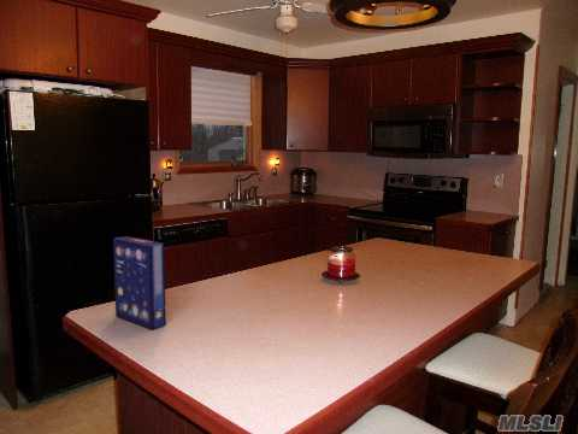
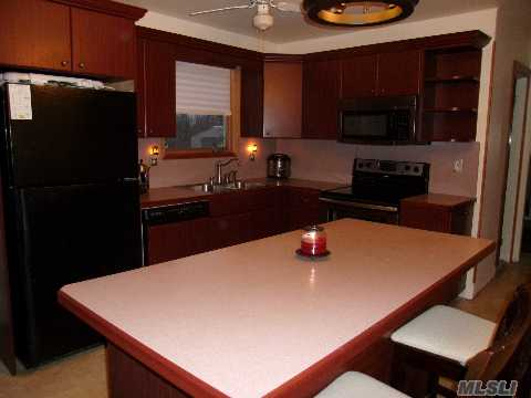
- cereal box (138, 281)
